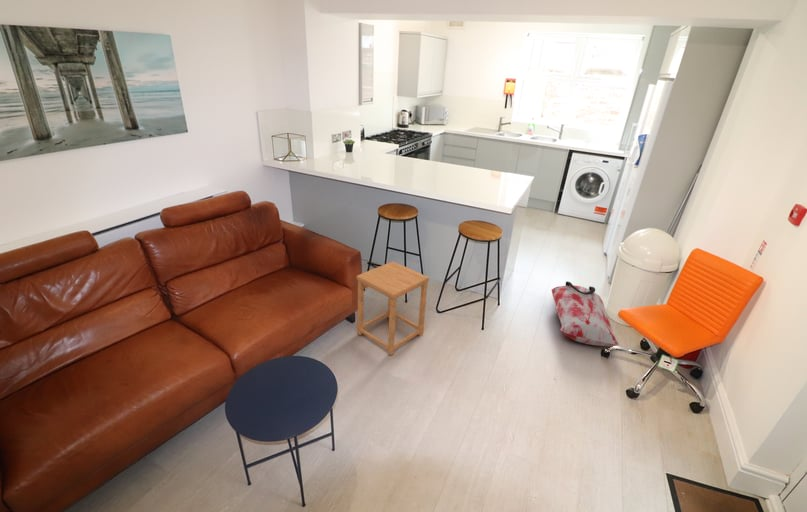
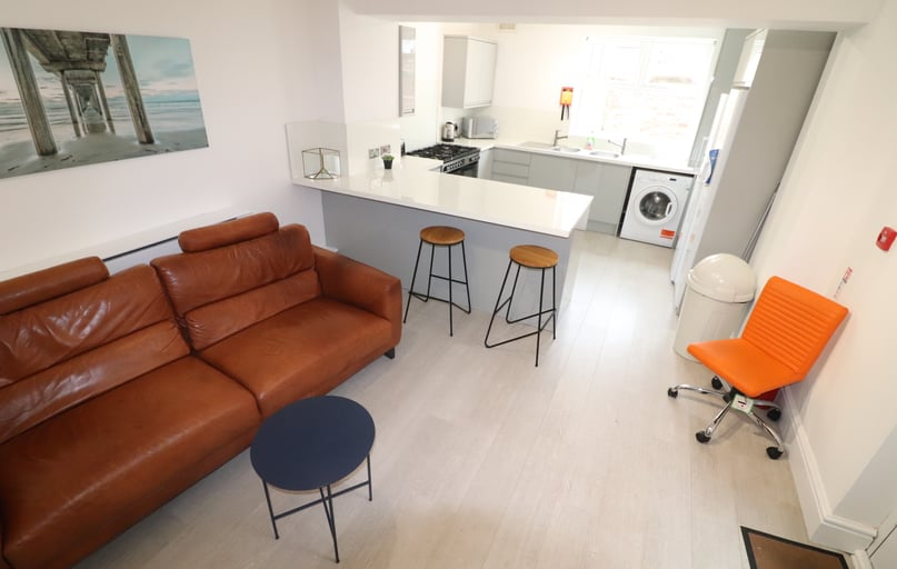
- side table (391, 306)
- bag (582, 312)
